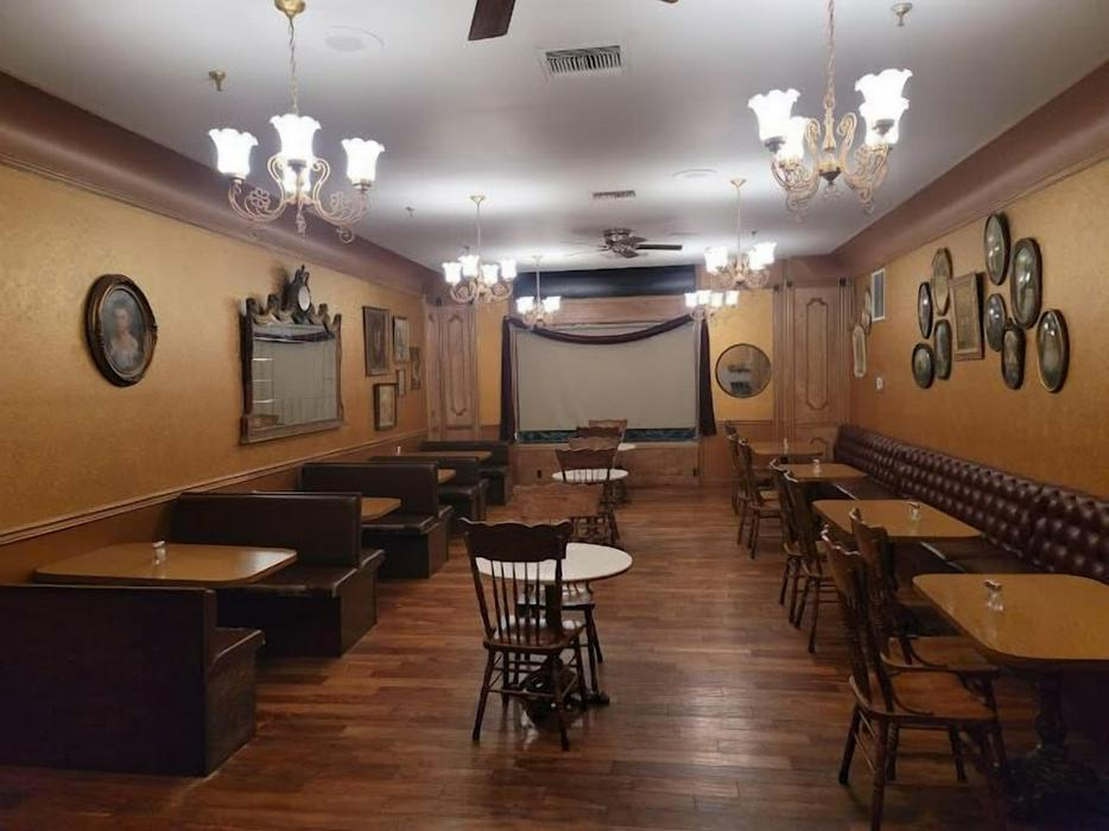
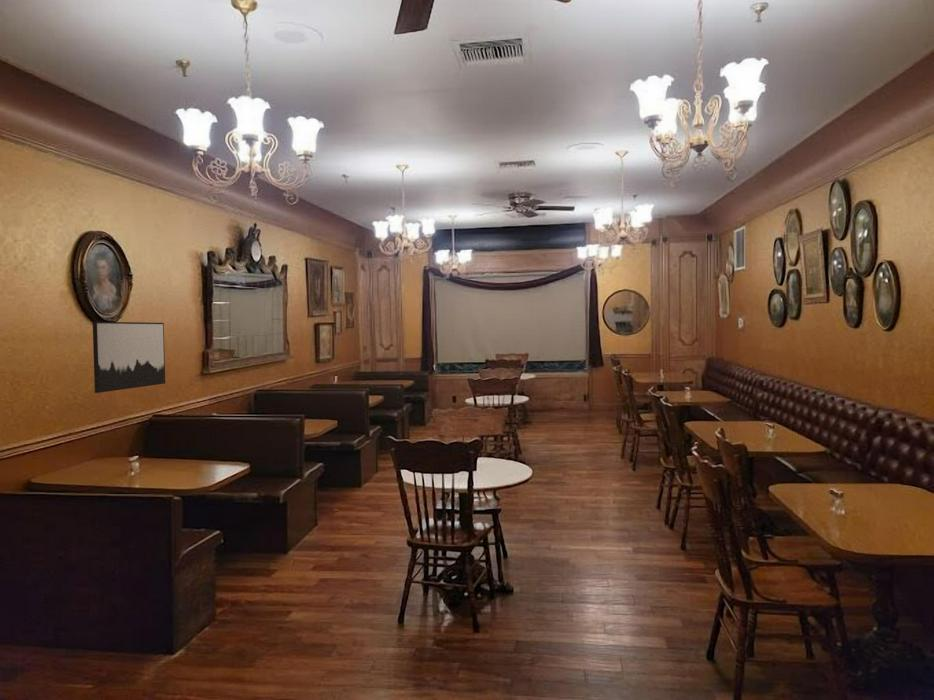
+ wall art (131, 355)
